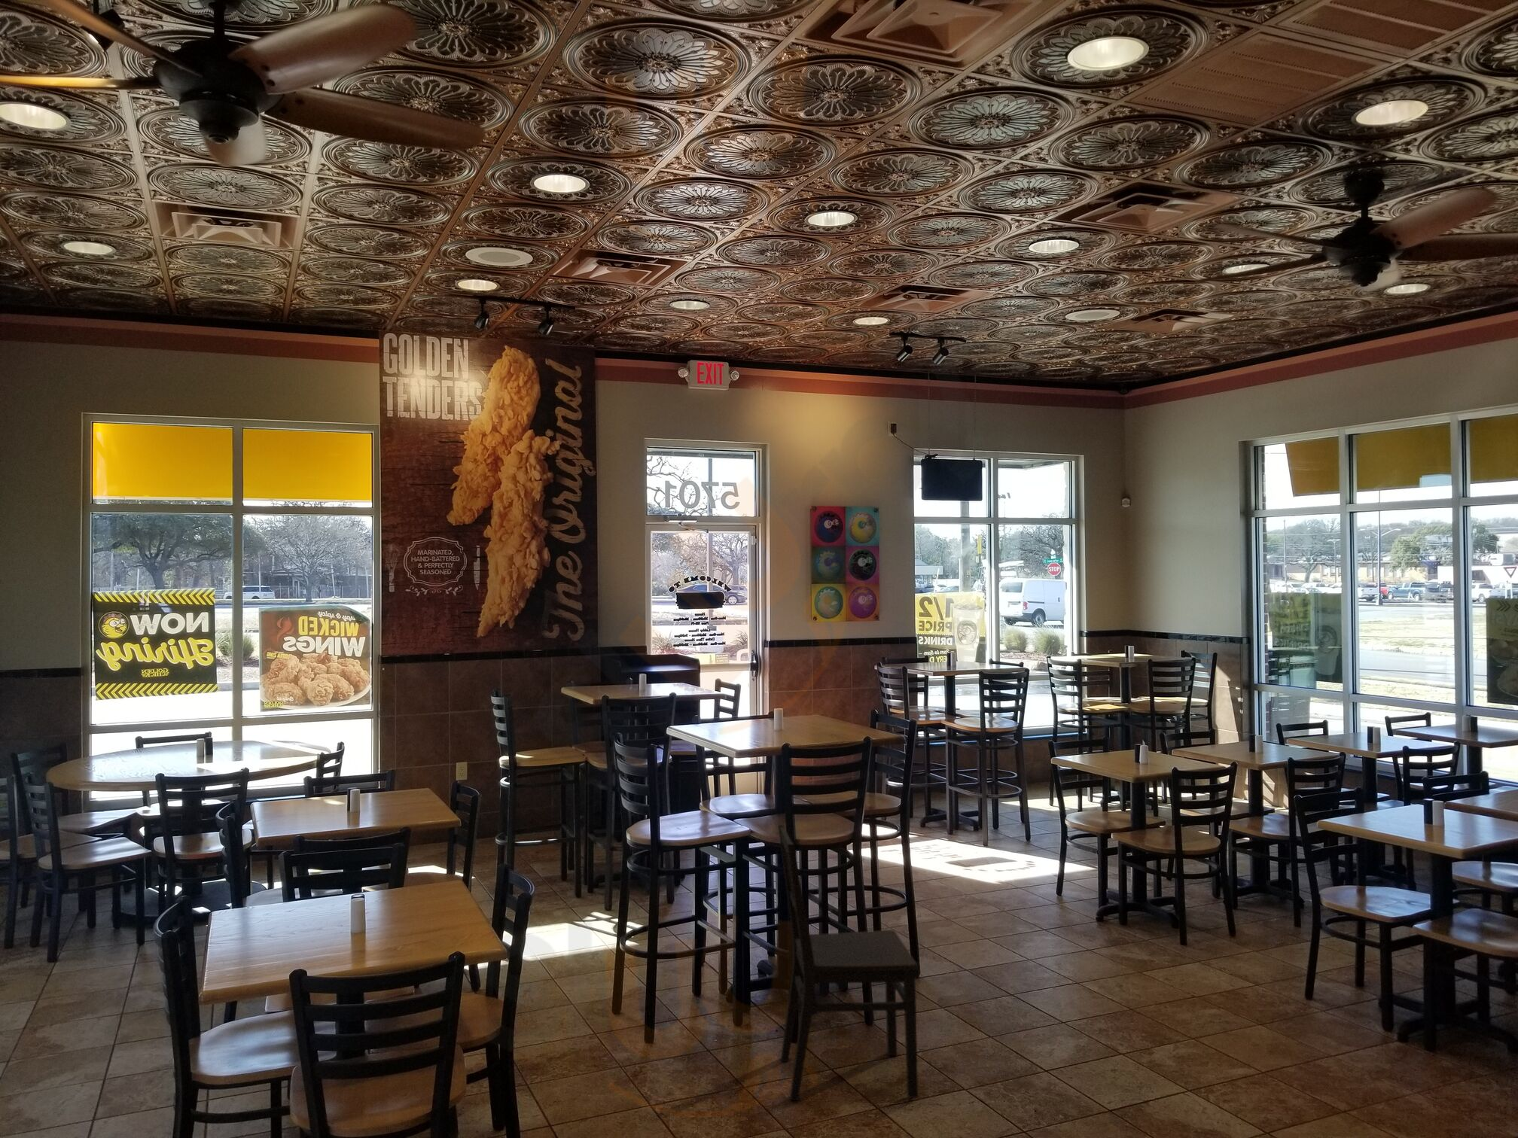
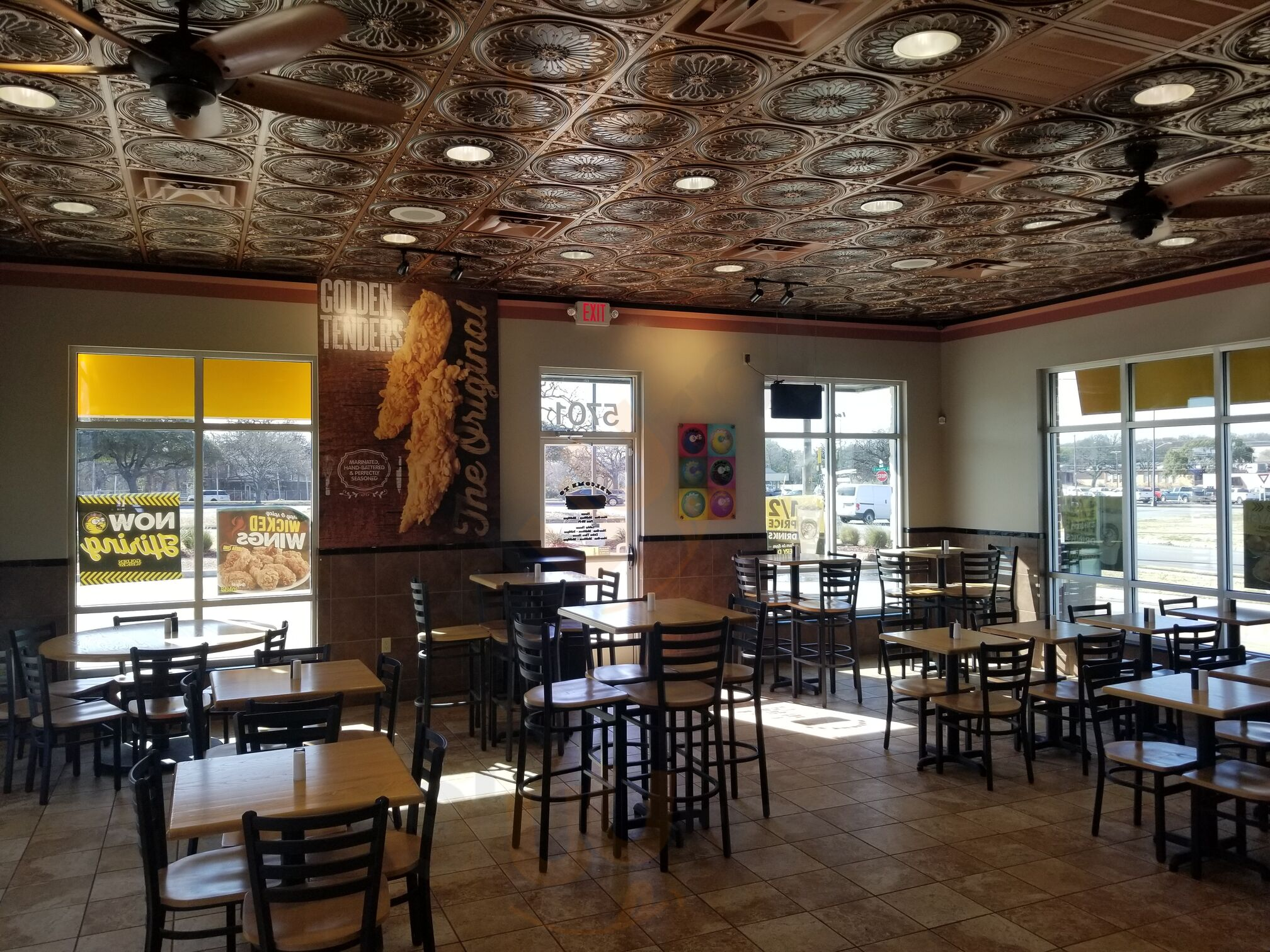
- dining chair (845, 954)
